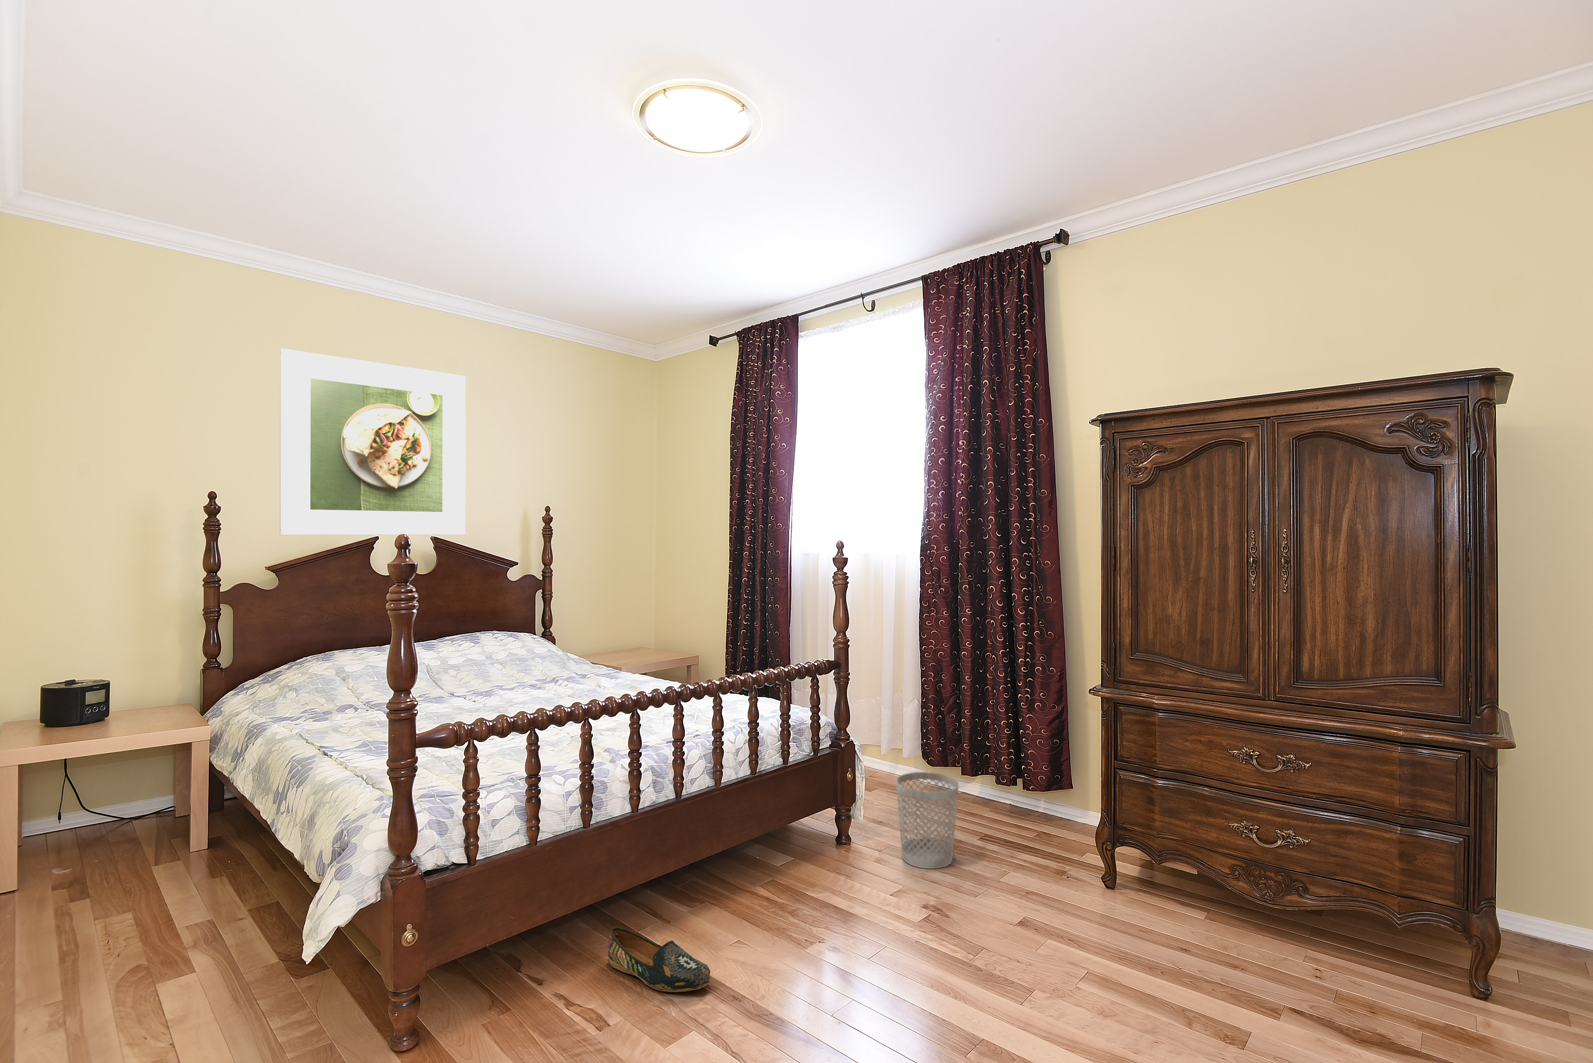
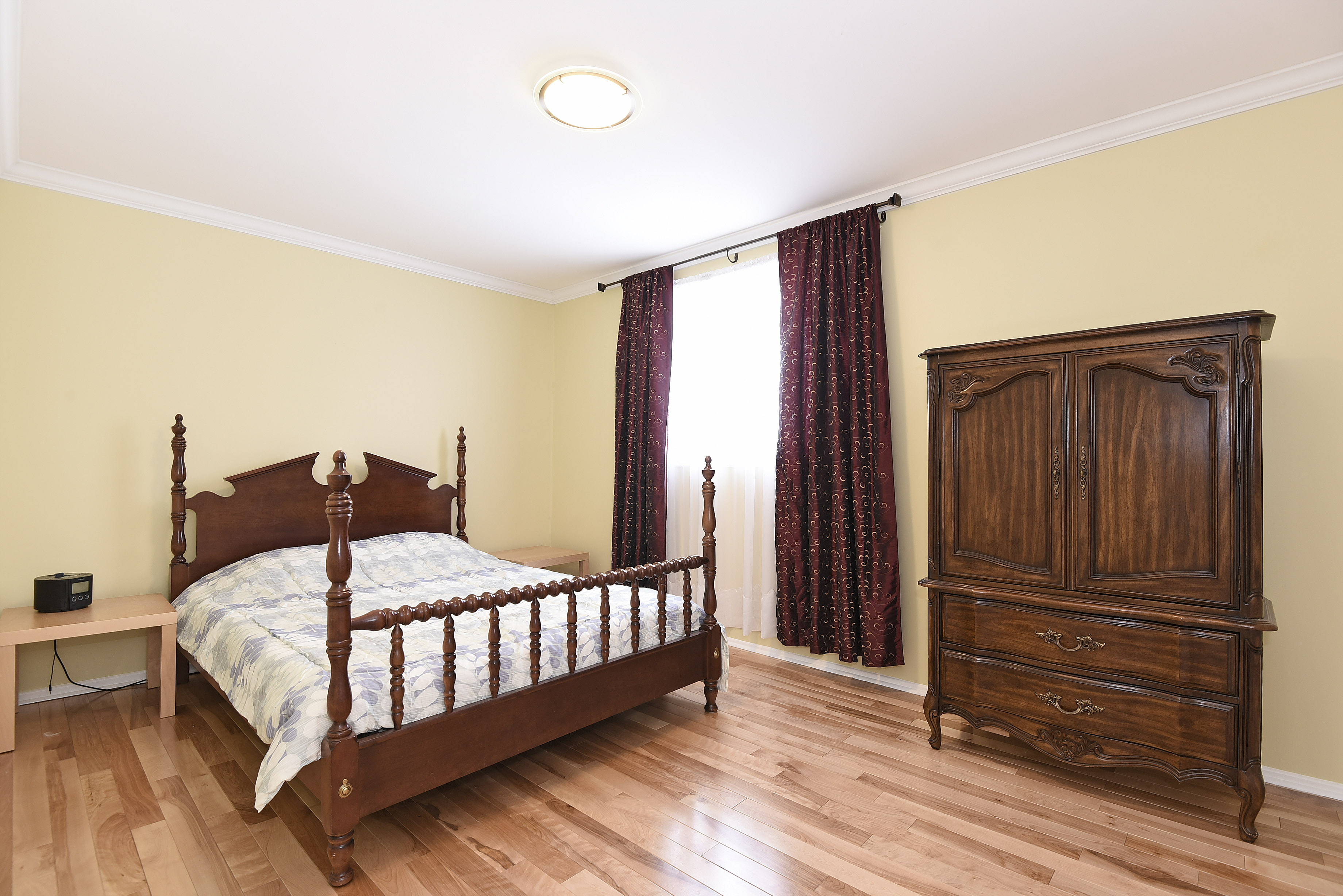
- shoe (656, 959)
- wastebasket (926, 820)
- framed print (380, 448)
